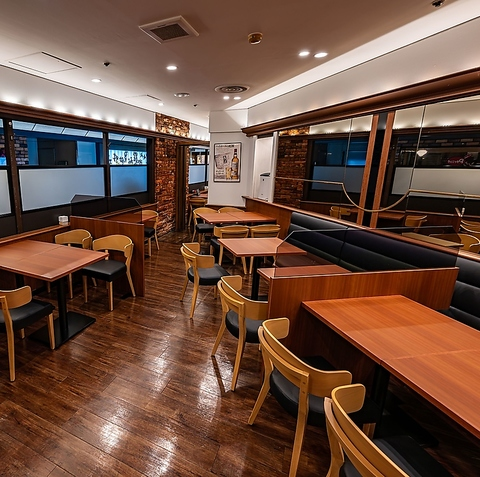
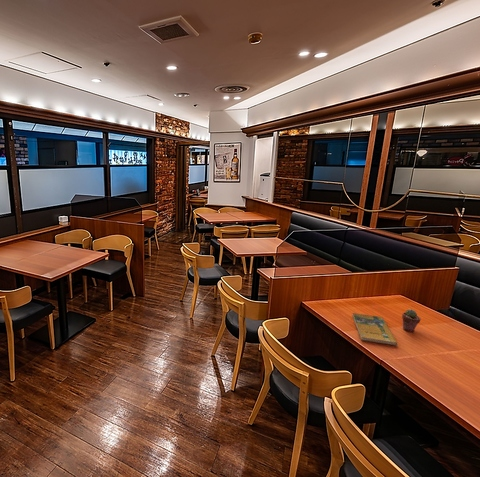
+ potted succulent (410, 319)
+ booklet (372, 327)
